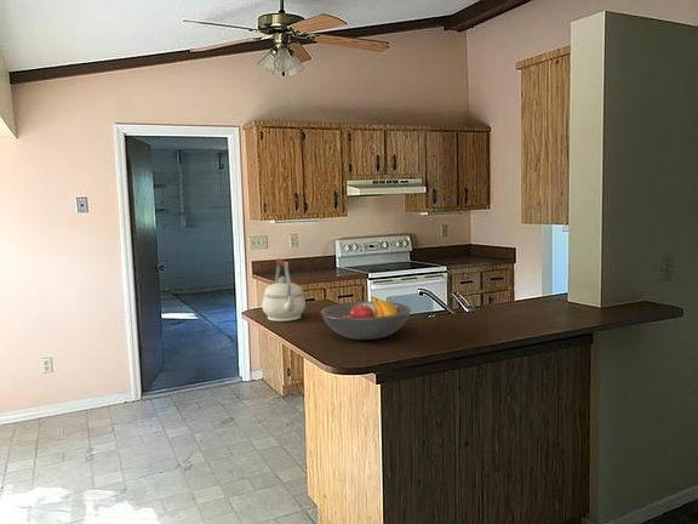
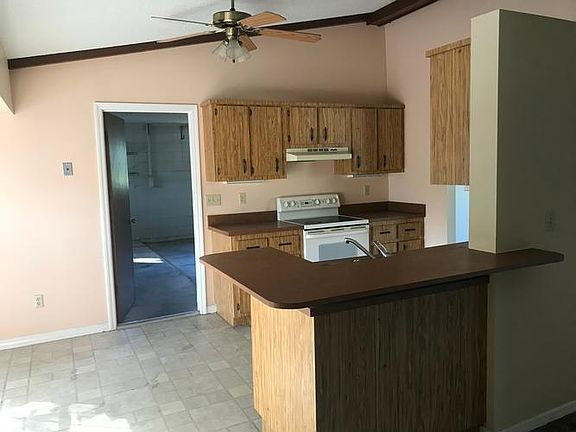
- fruit bowl (366, 318)
- kettle (284, 289)
